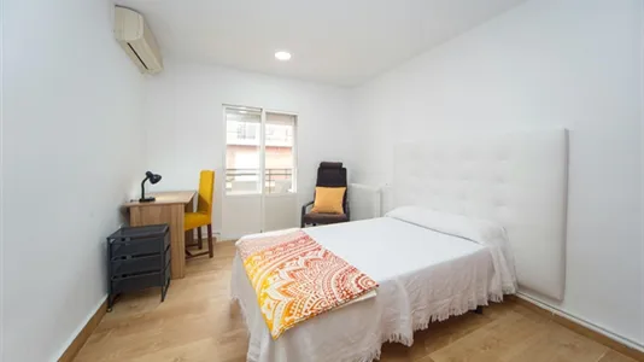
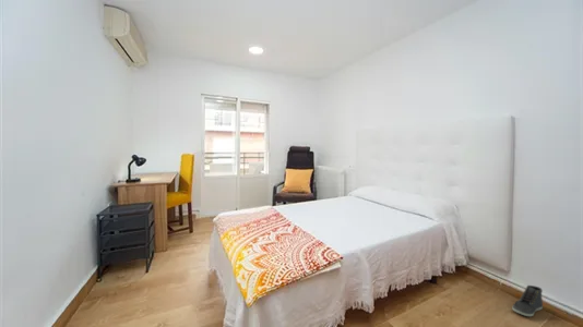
+ sneaker (526, 299)
